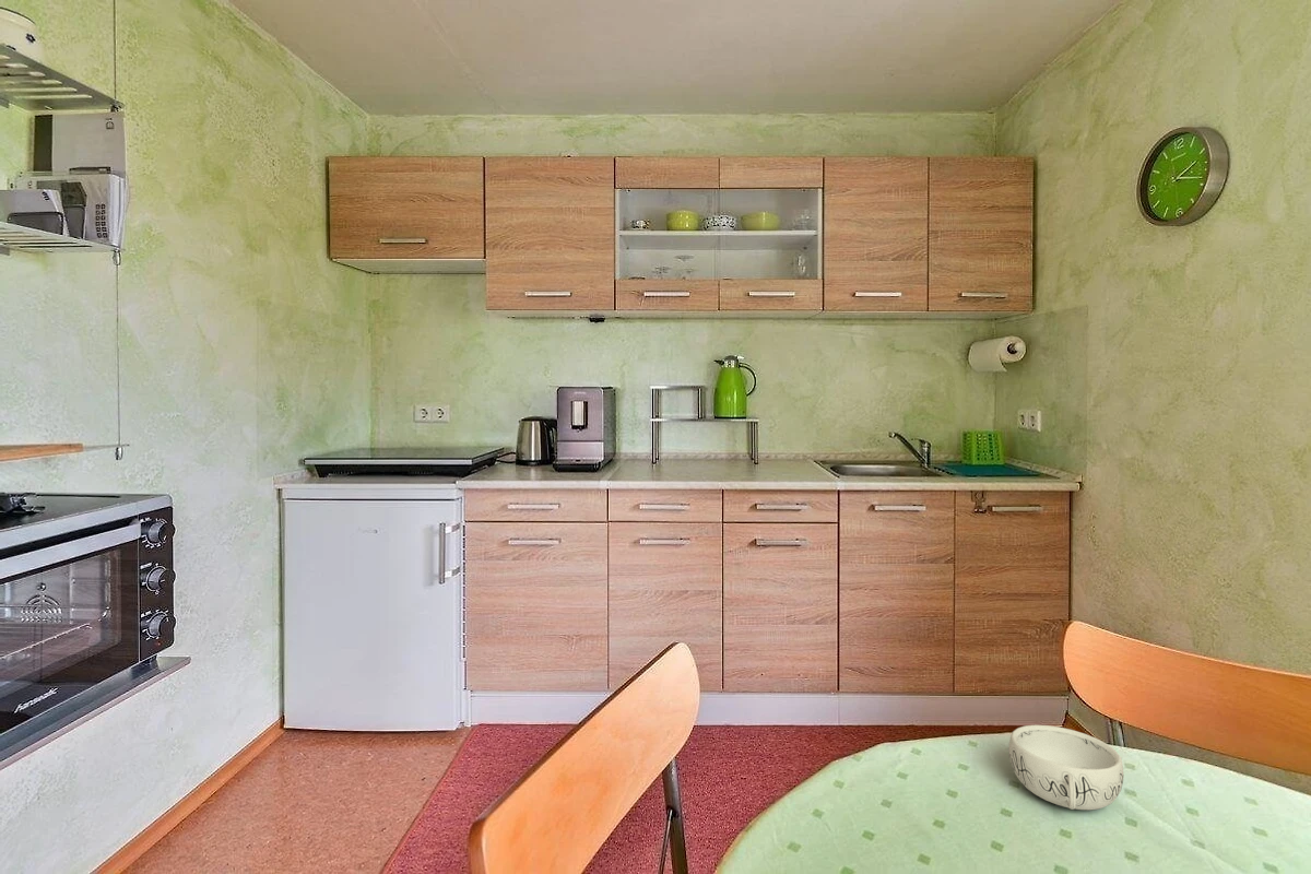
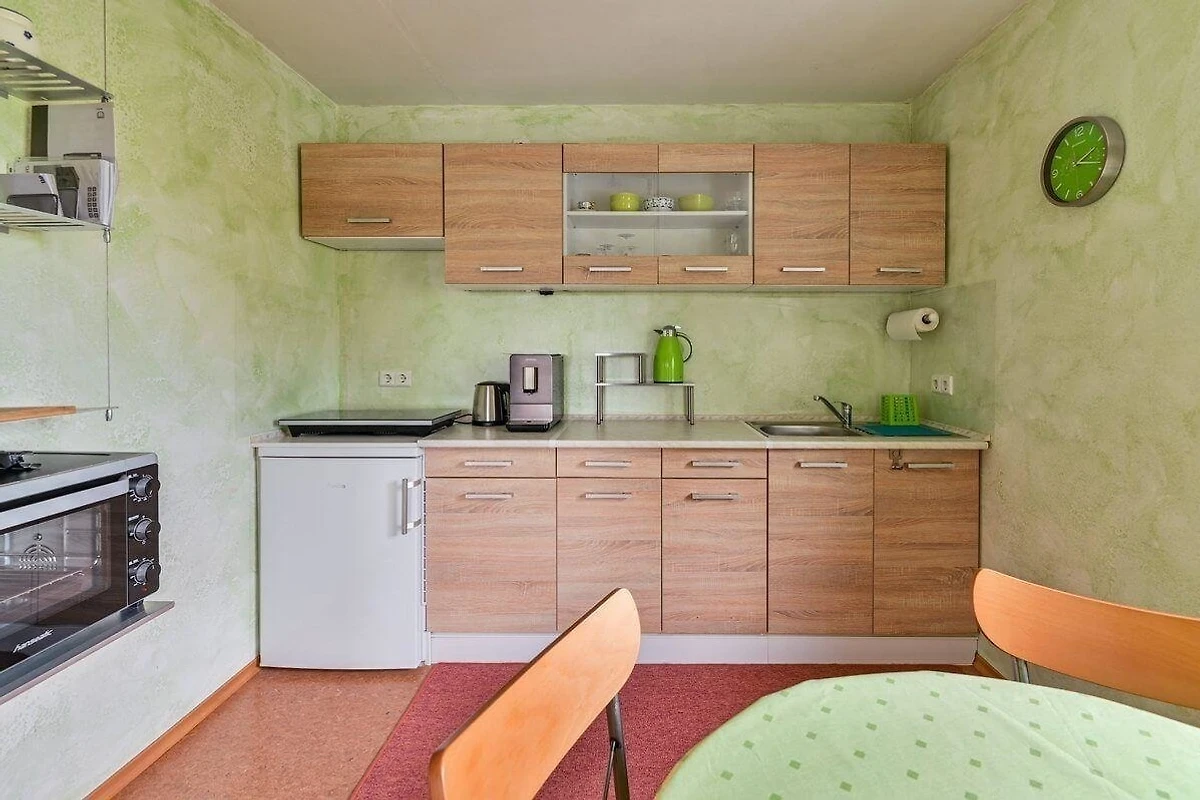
- decorative bowl (1064, 773)
